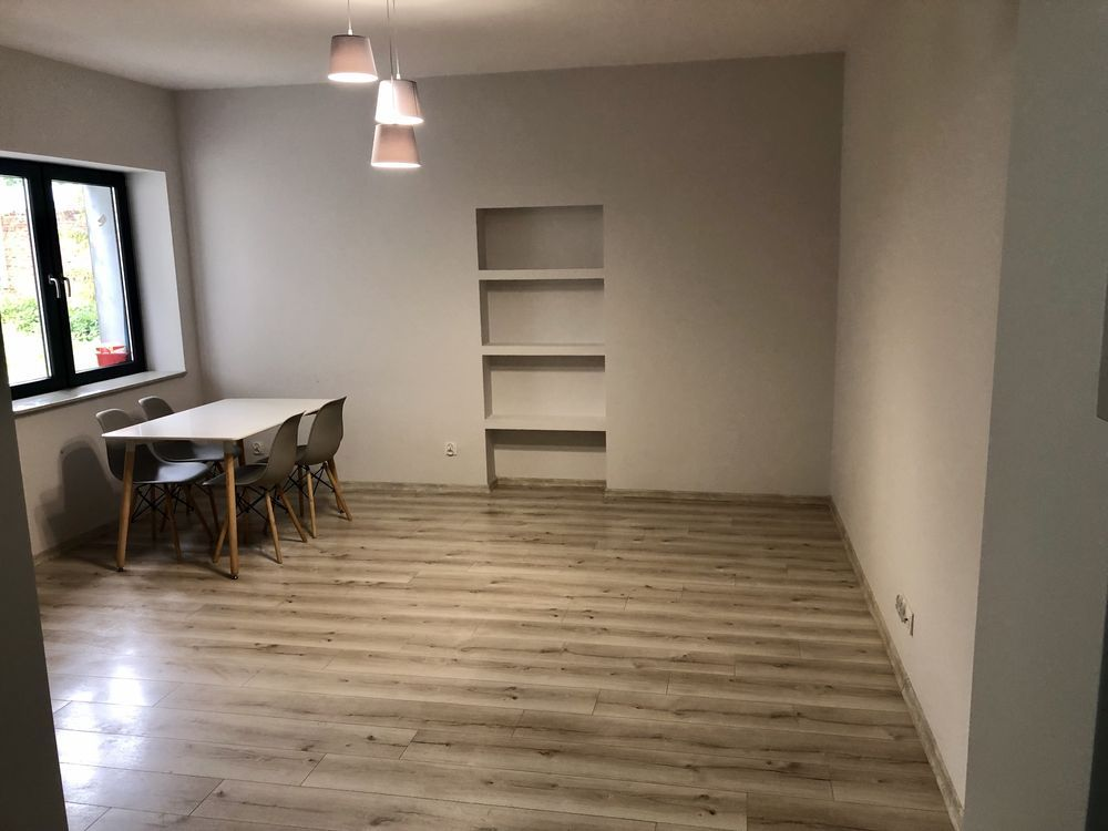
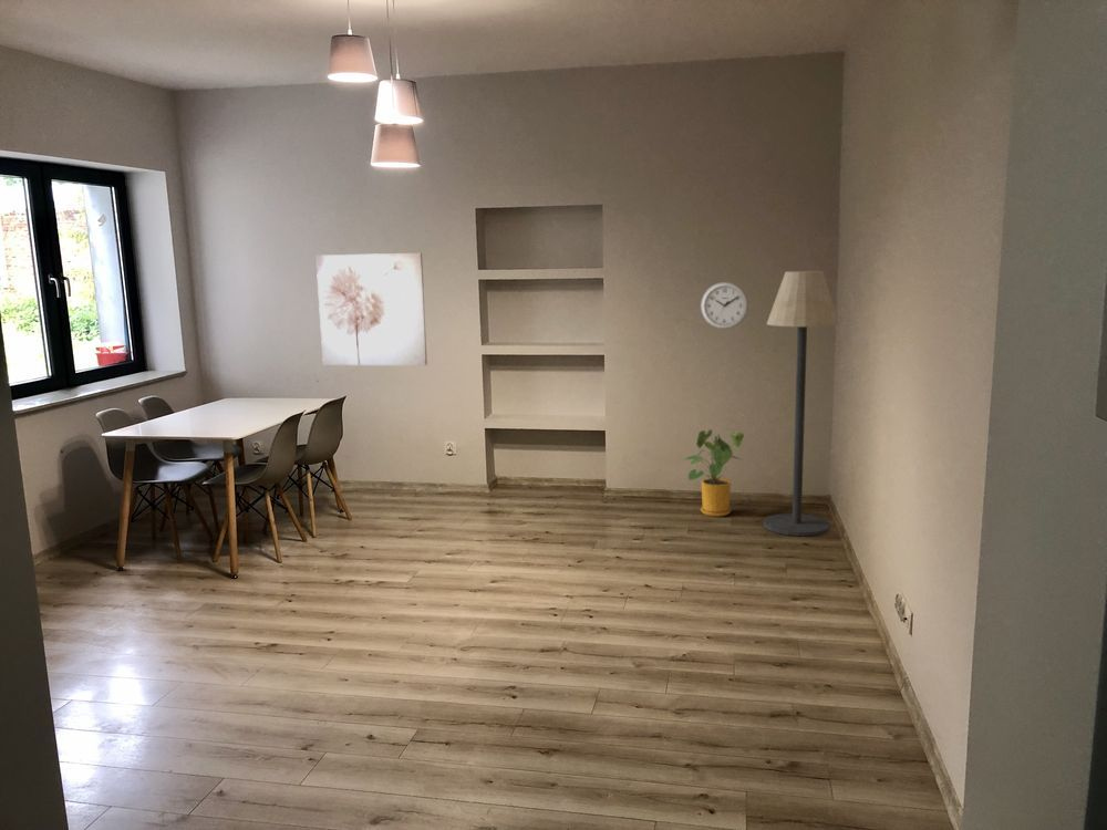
+ wall art (371, 310)
+ wall clock (724, 305)
+ floor lamp (799, 402)
+ house plant (713, 473)
